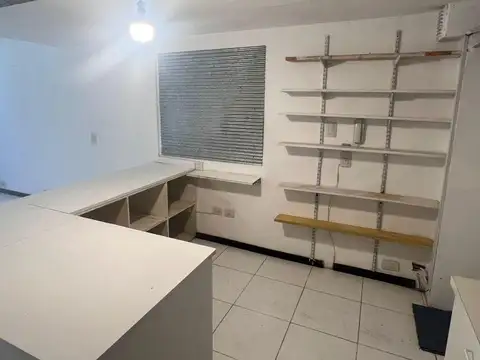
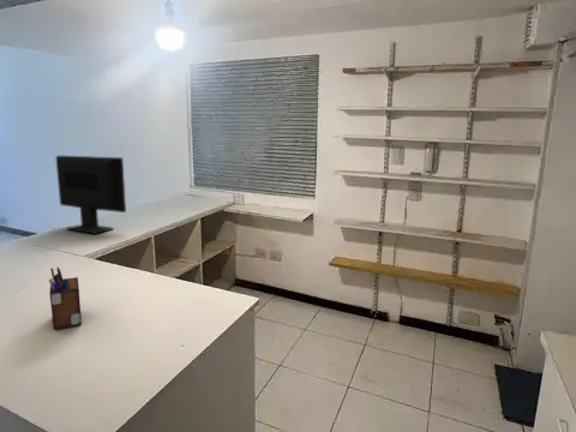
+ computer monitor (88, 193)
+ desk organizer (65, 295)
